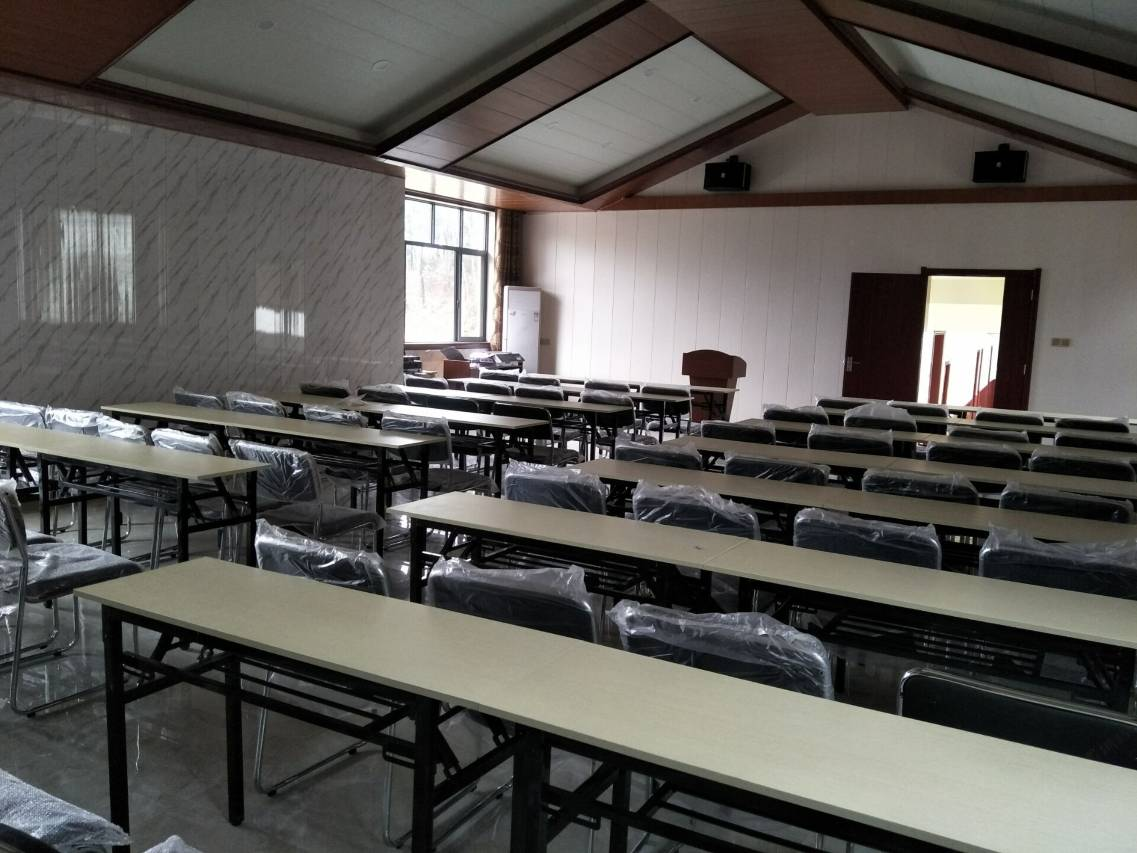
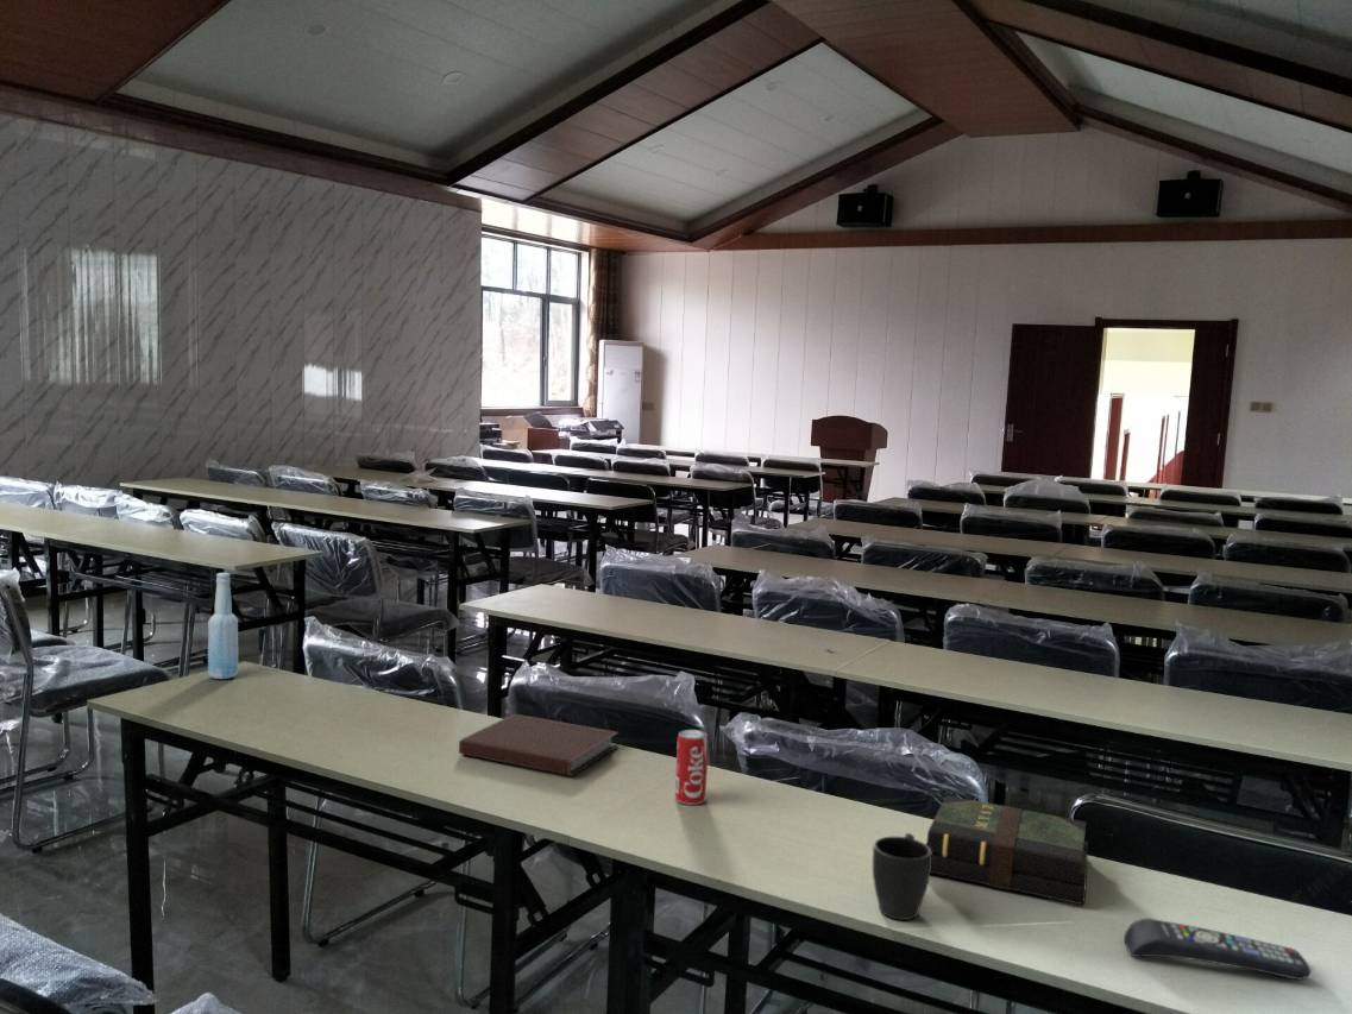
+ beverage can (691, 766)
+ bottle (222, 624)
+ remote control (1214, 949)
+ notebook (540, 743)
+ book (1006, 845)
+ mug (903, 874)
